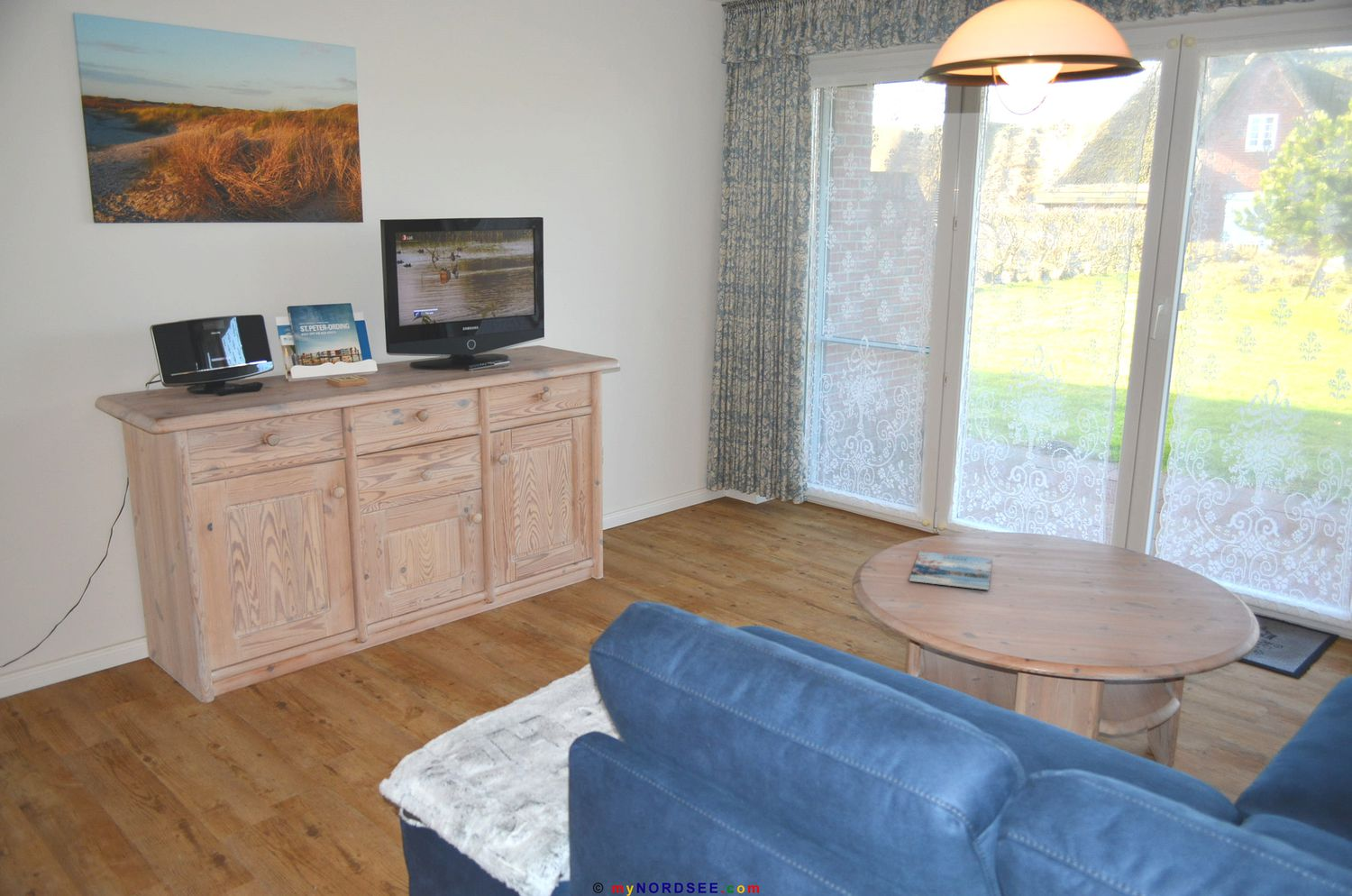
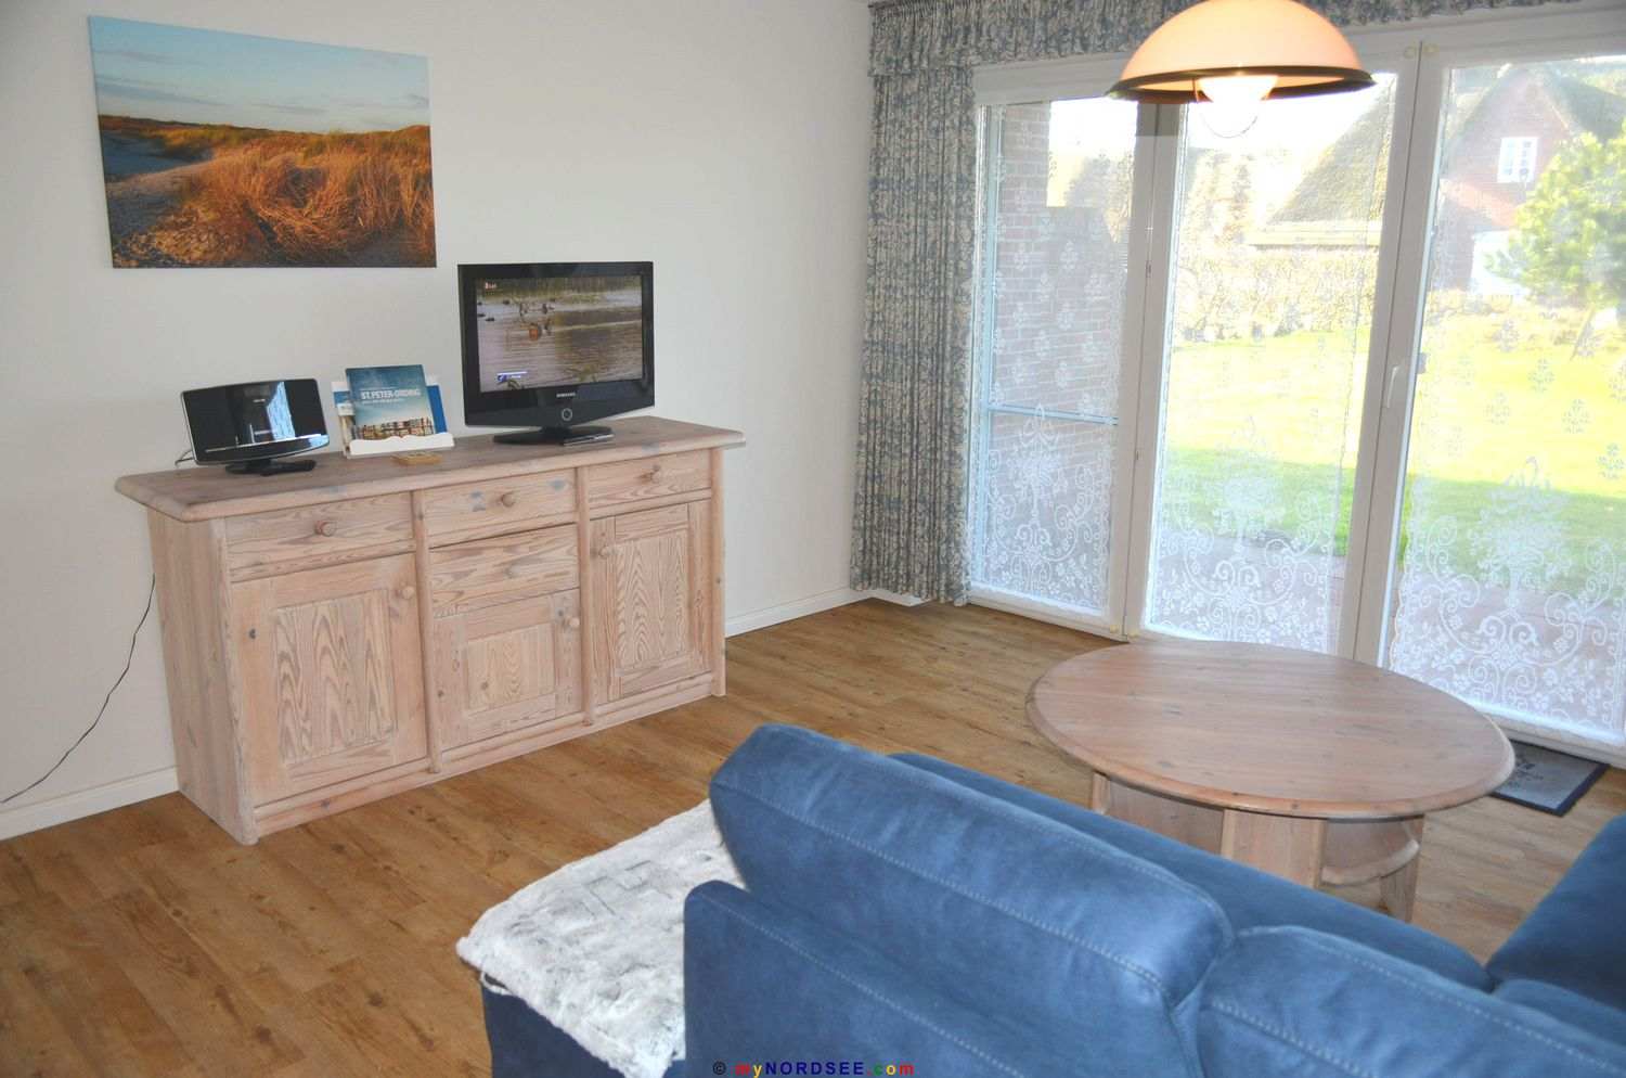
- magazine (952, 569)
